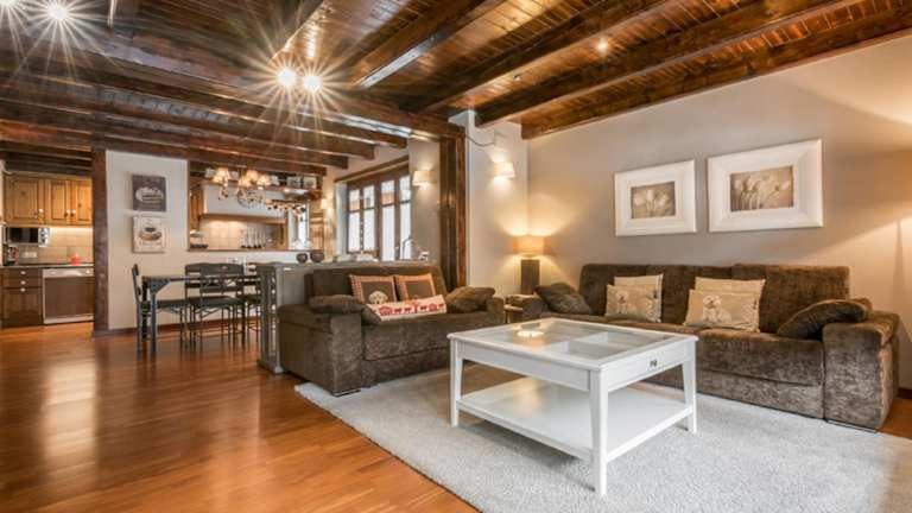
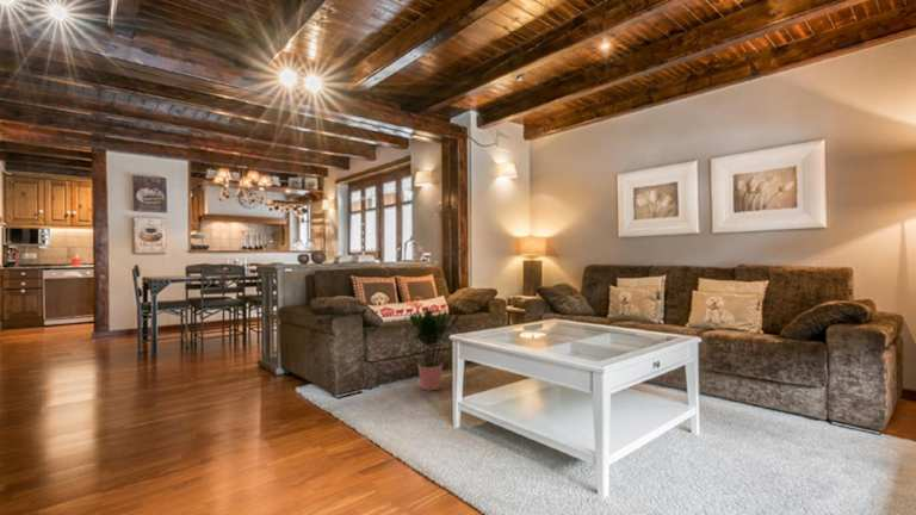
+ potted plant (428, 345)
